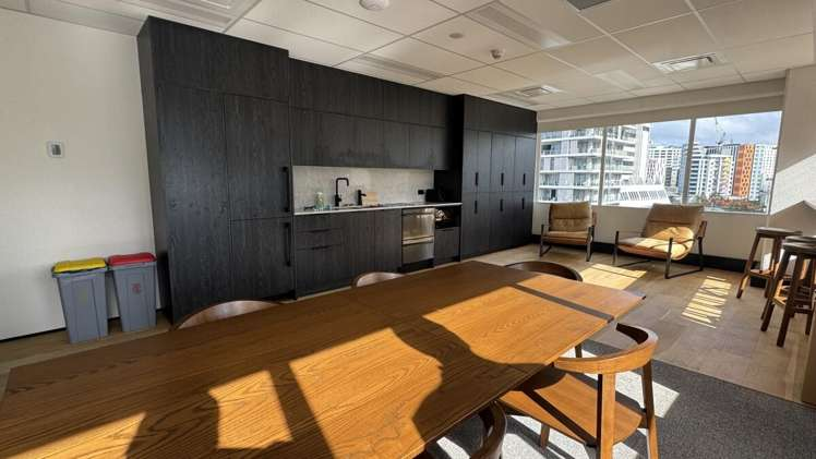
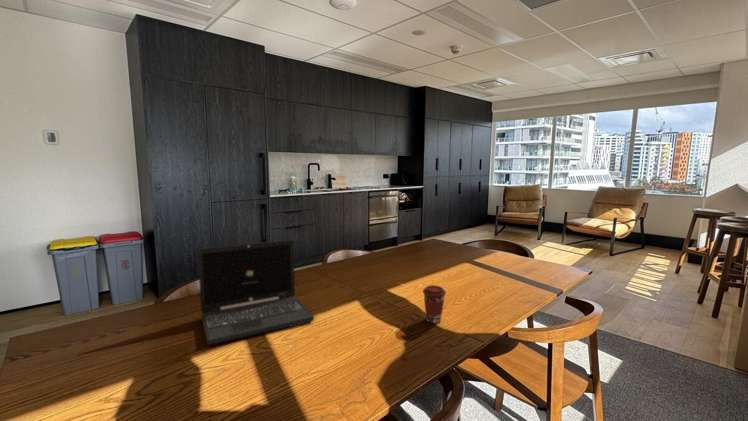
+ coffee cup (433, 304)
+ laptop (256, 285)
